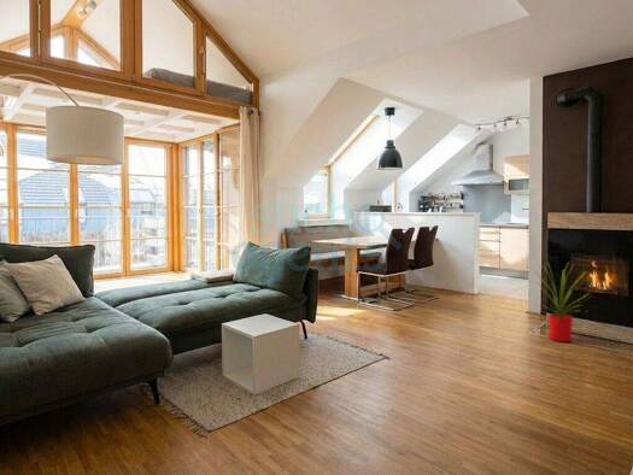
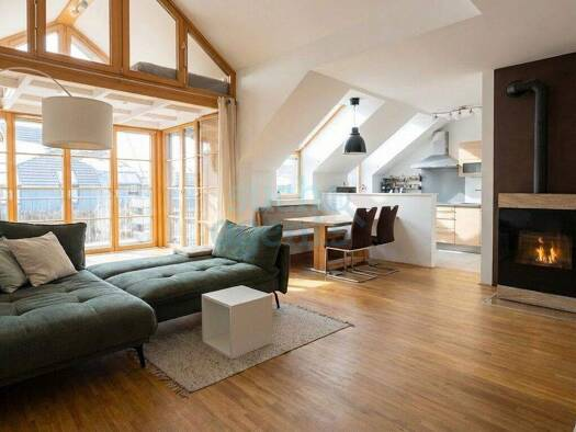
- house plant (561, 300)
